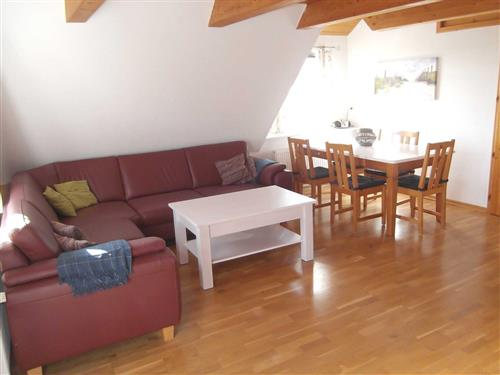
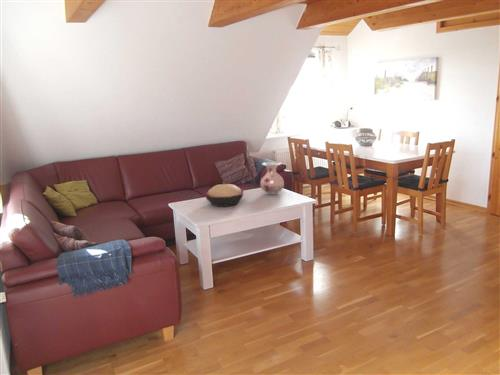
+ vase (271, 178)
+ decorative bowl (224, 193)
